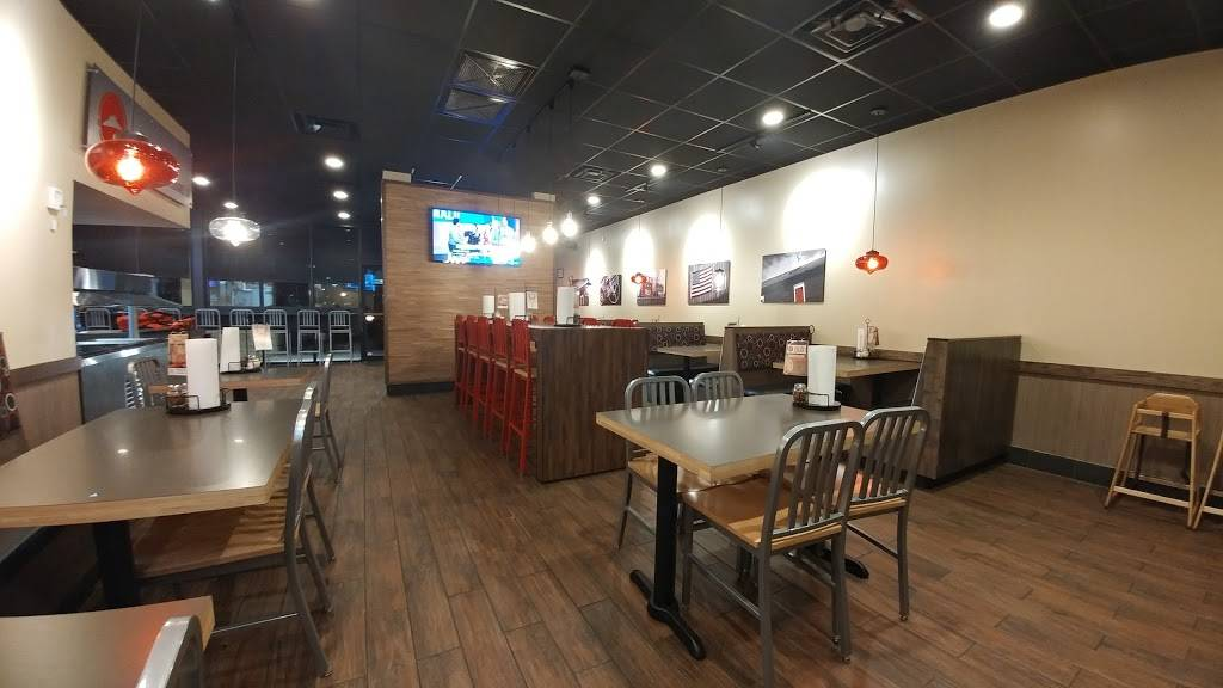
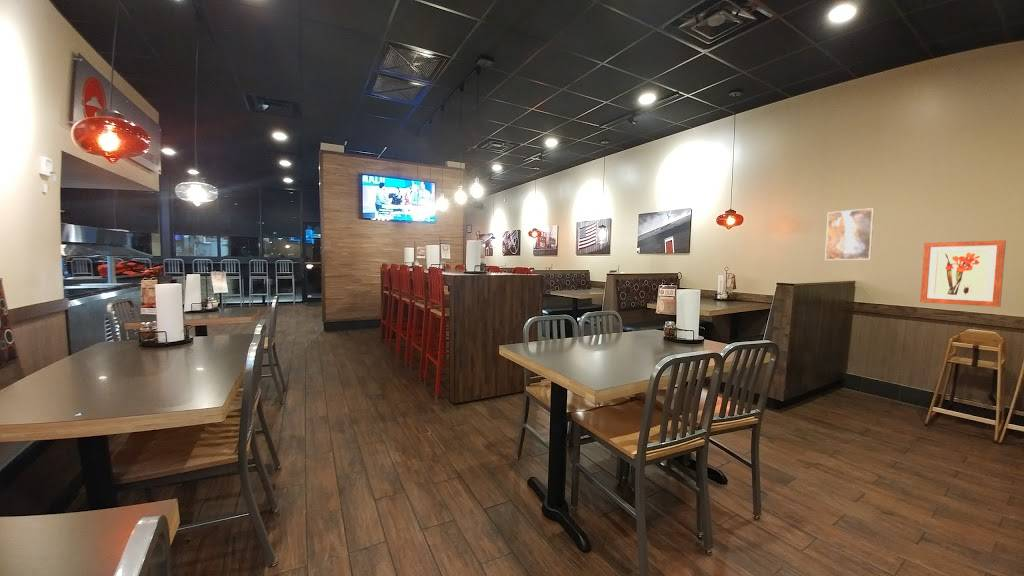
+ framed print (848, 235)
+ wall art (960, 273)
